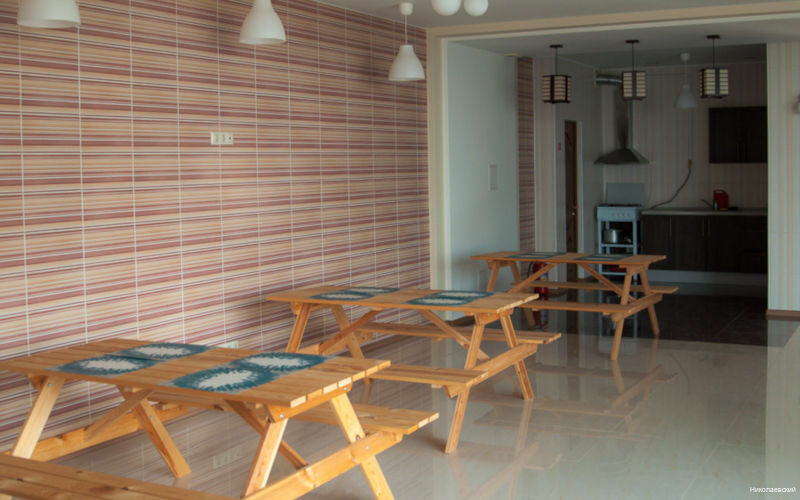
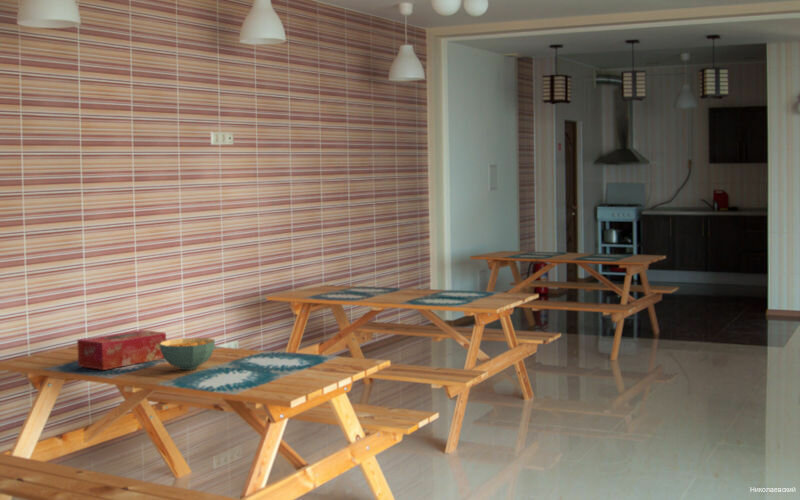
+ cereal bowl (188, 355)
+ tissue box (123, 349)
